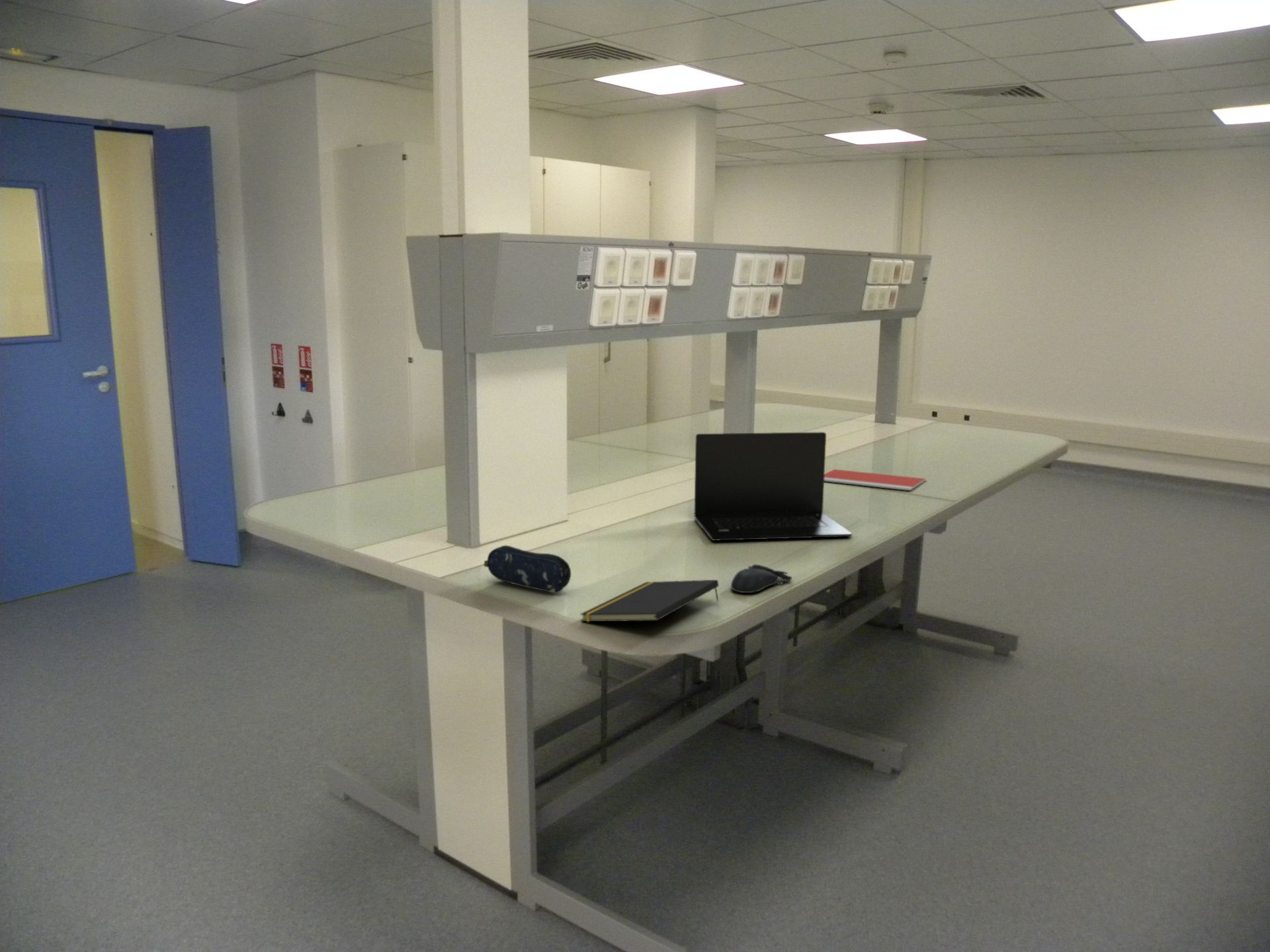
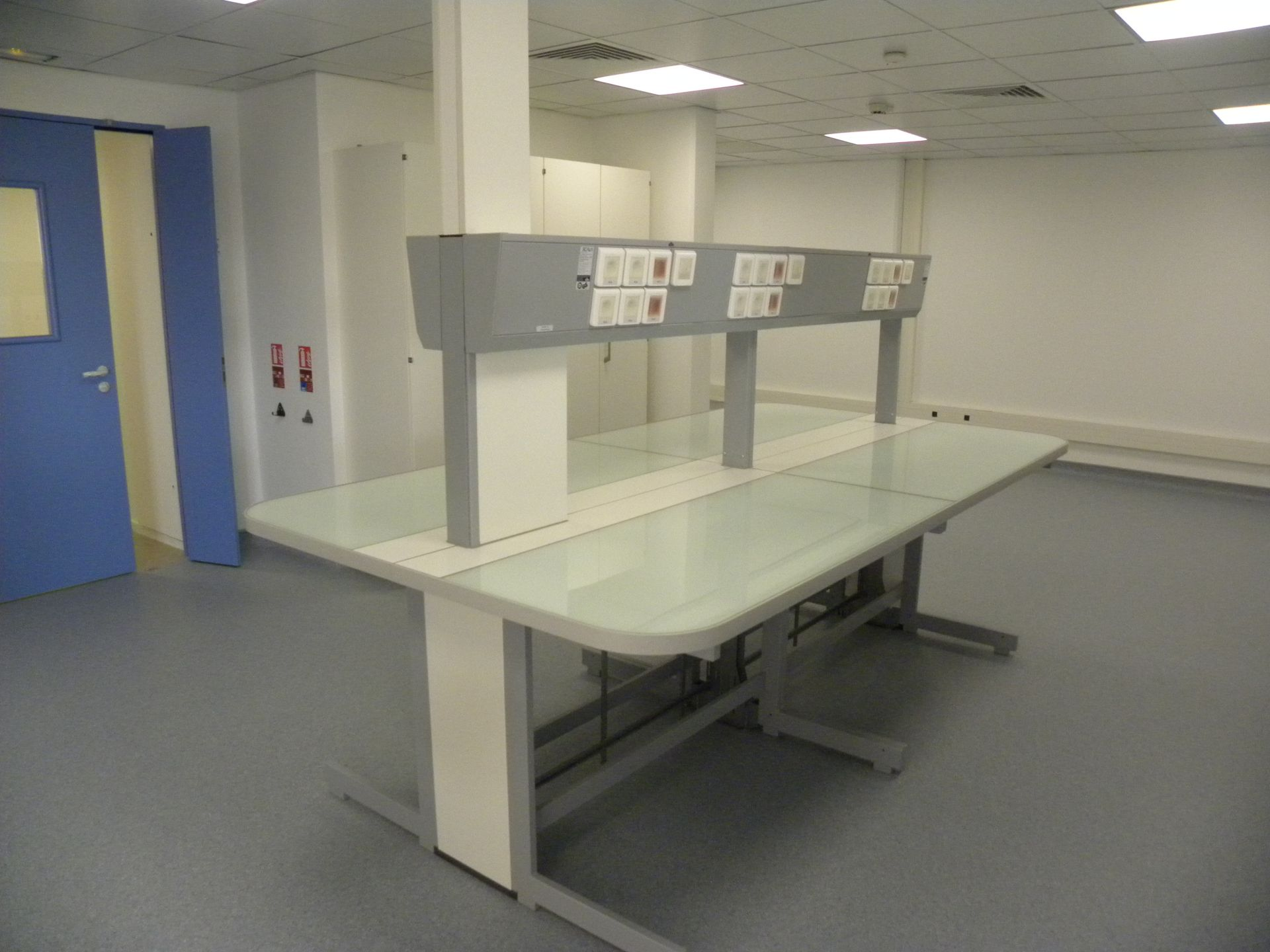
- pencil case (528, 569)
- laptop (771, 484)
- notebook (870, 479)
- notepad (651, 600)
- computer mouse (755, 575)
